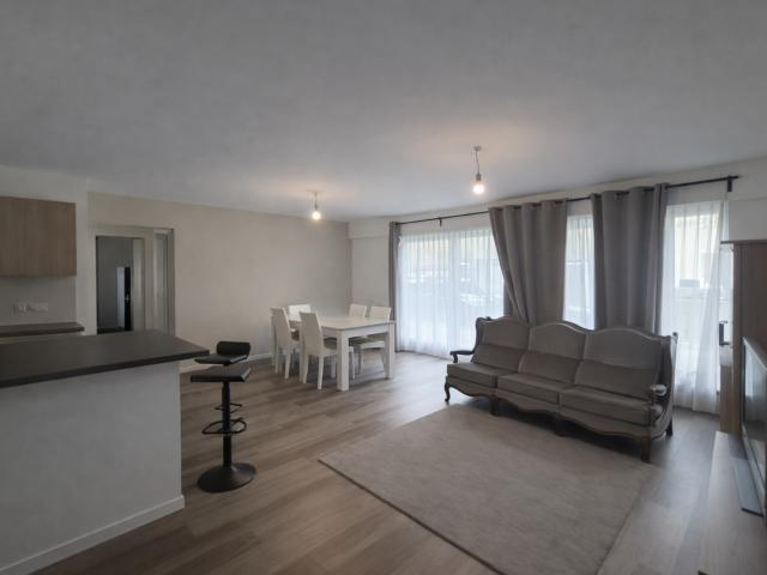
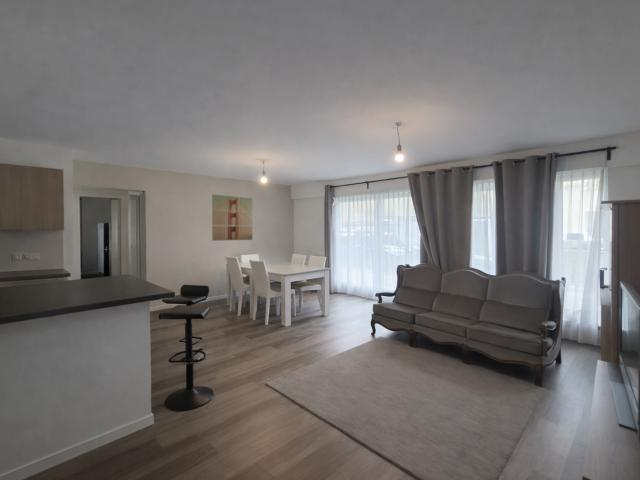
+ wall art (233, 218)
